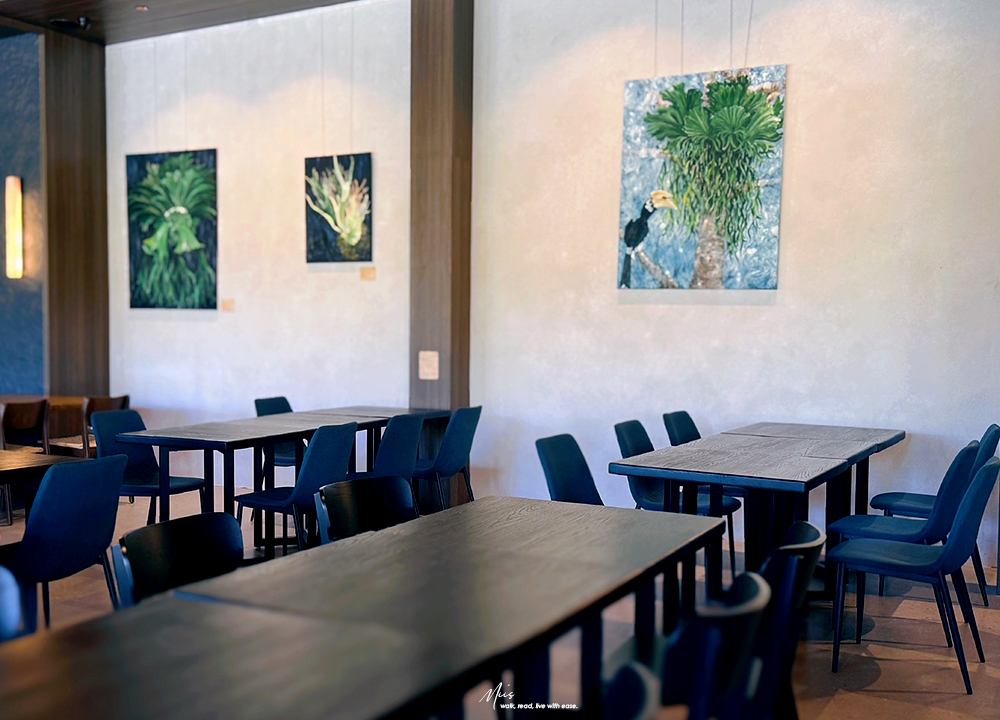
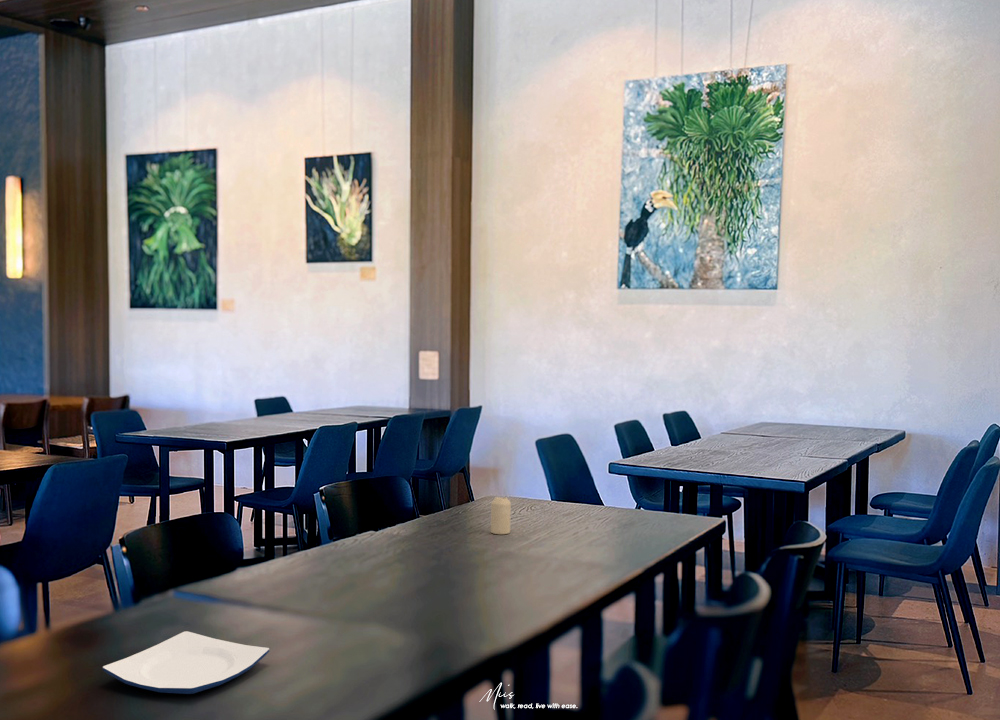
+ candle (500, 514)
+ plate (188, 665)
